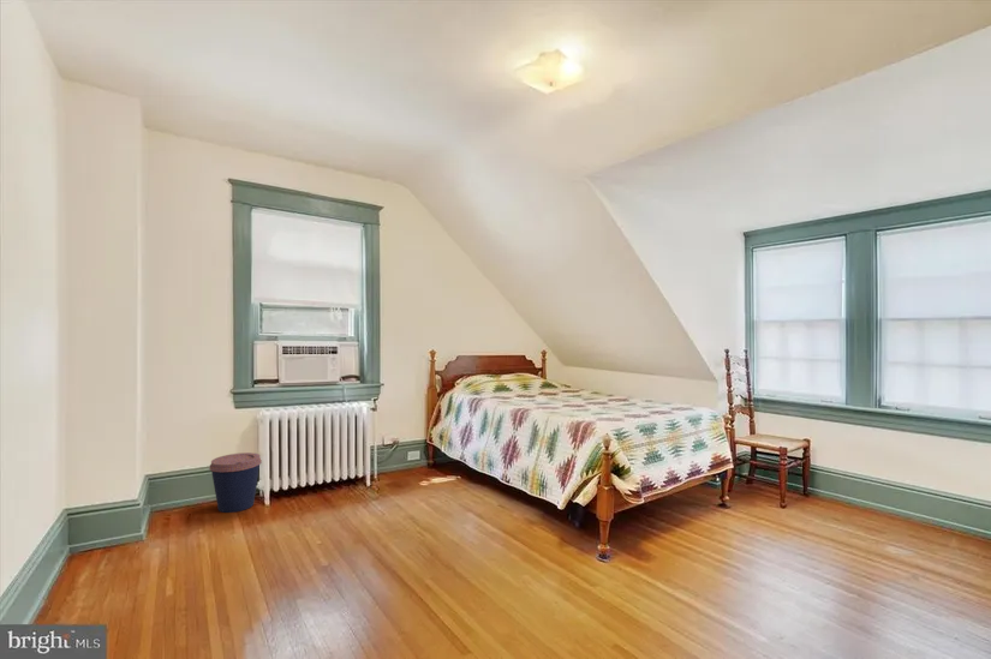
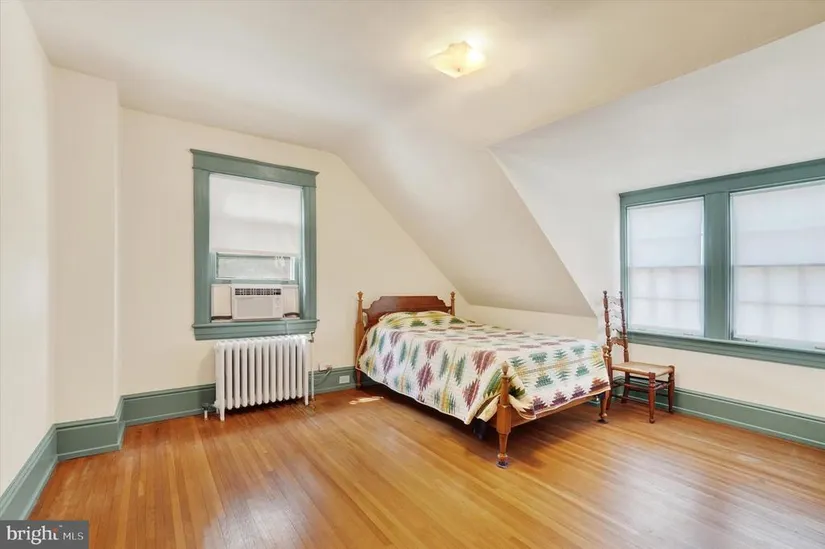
- coffee cup (235, 483)
